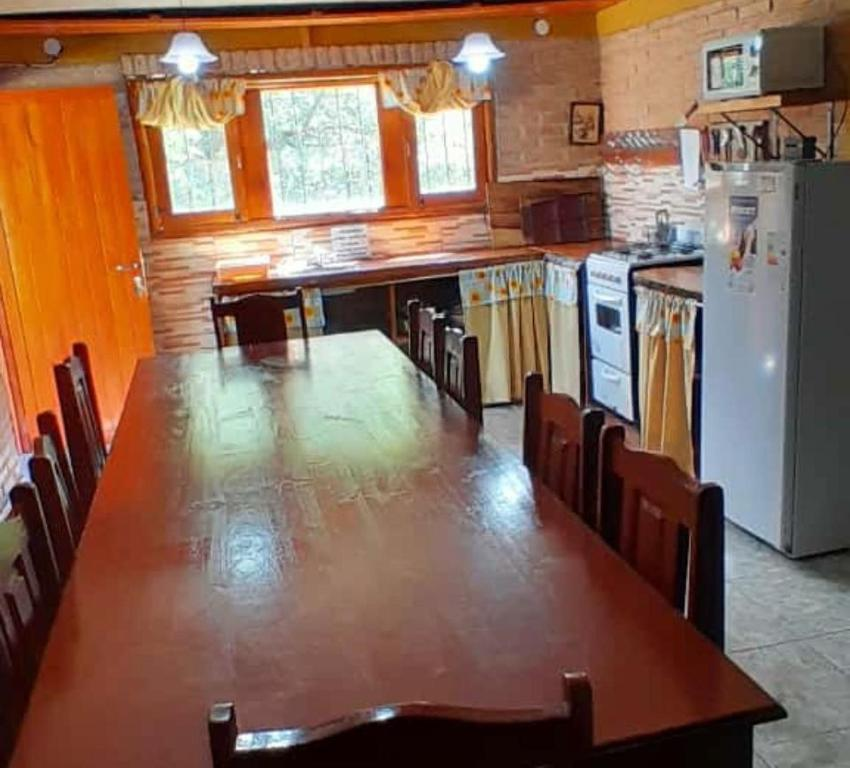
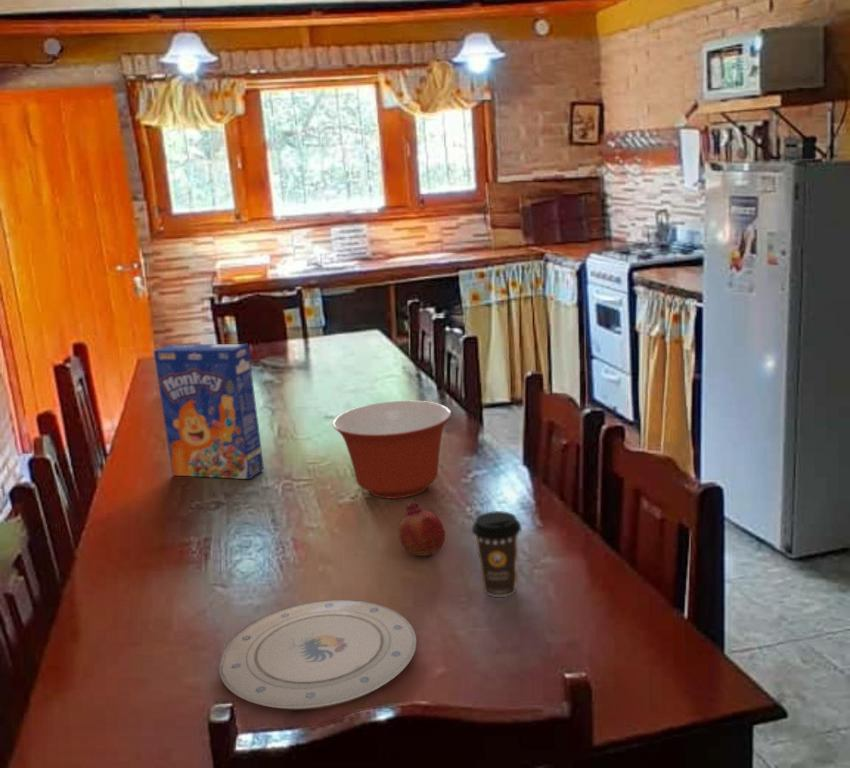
+ mixing bowl (395, 452)
+ fruit (421, 529)
+ coffee cup (498, 554)
+ cereal box (209, 410)
+ plate (319, 652)
